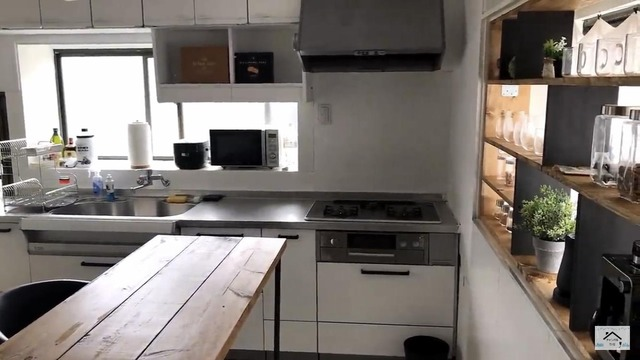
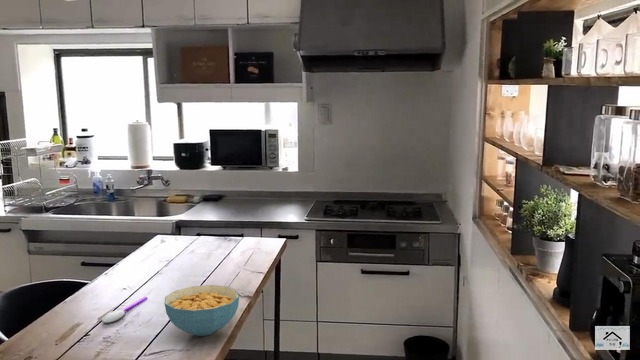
+ spoon (126, 308)
+ cereal bowl (202, 314)
